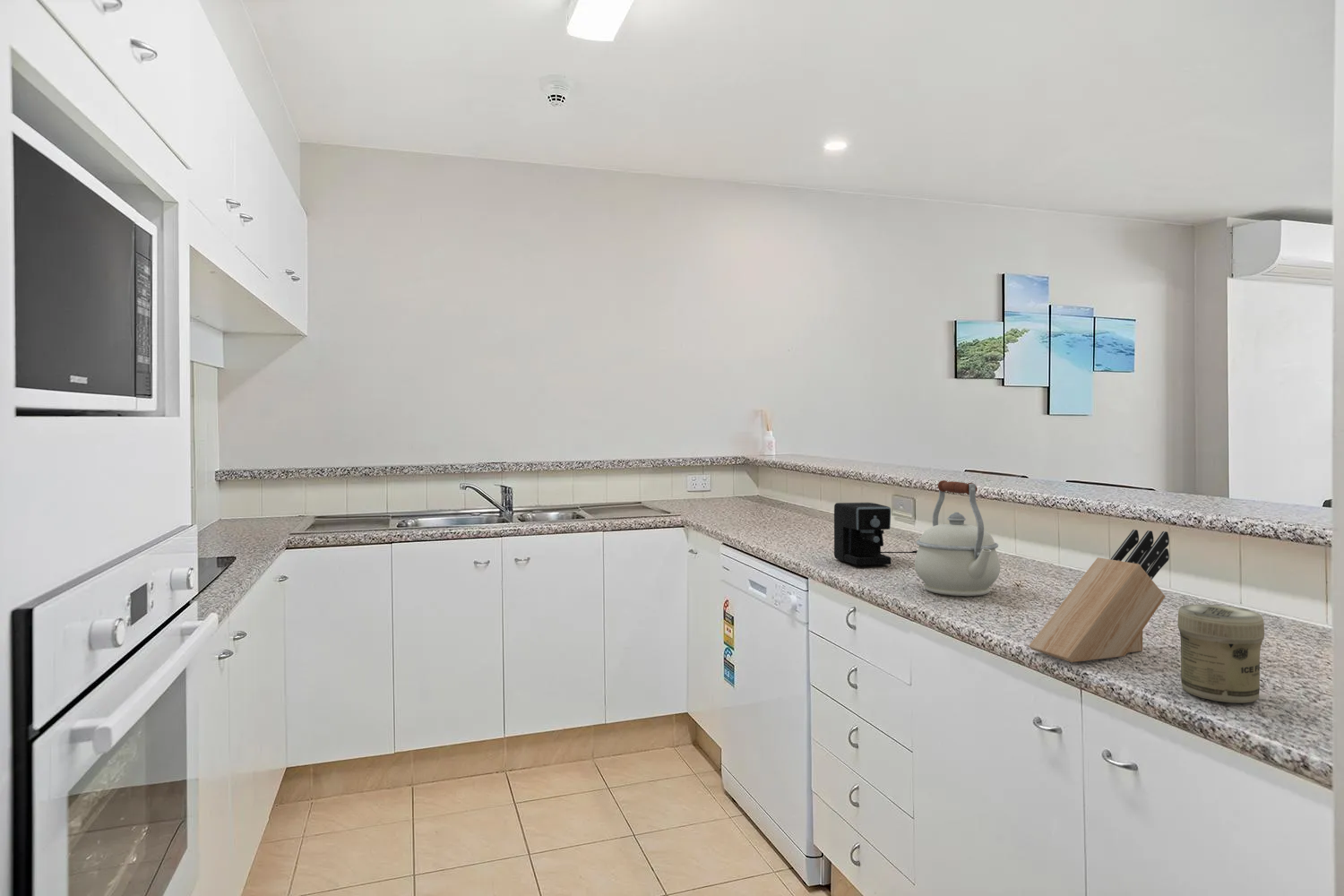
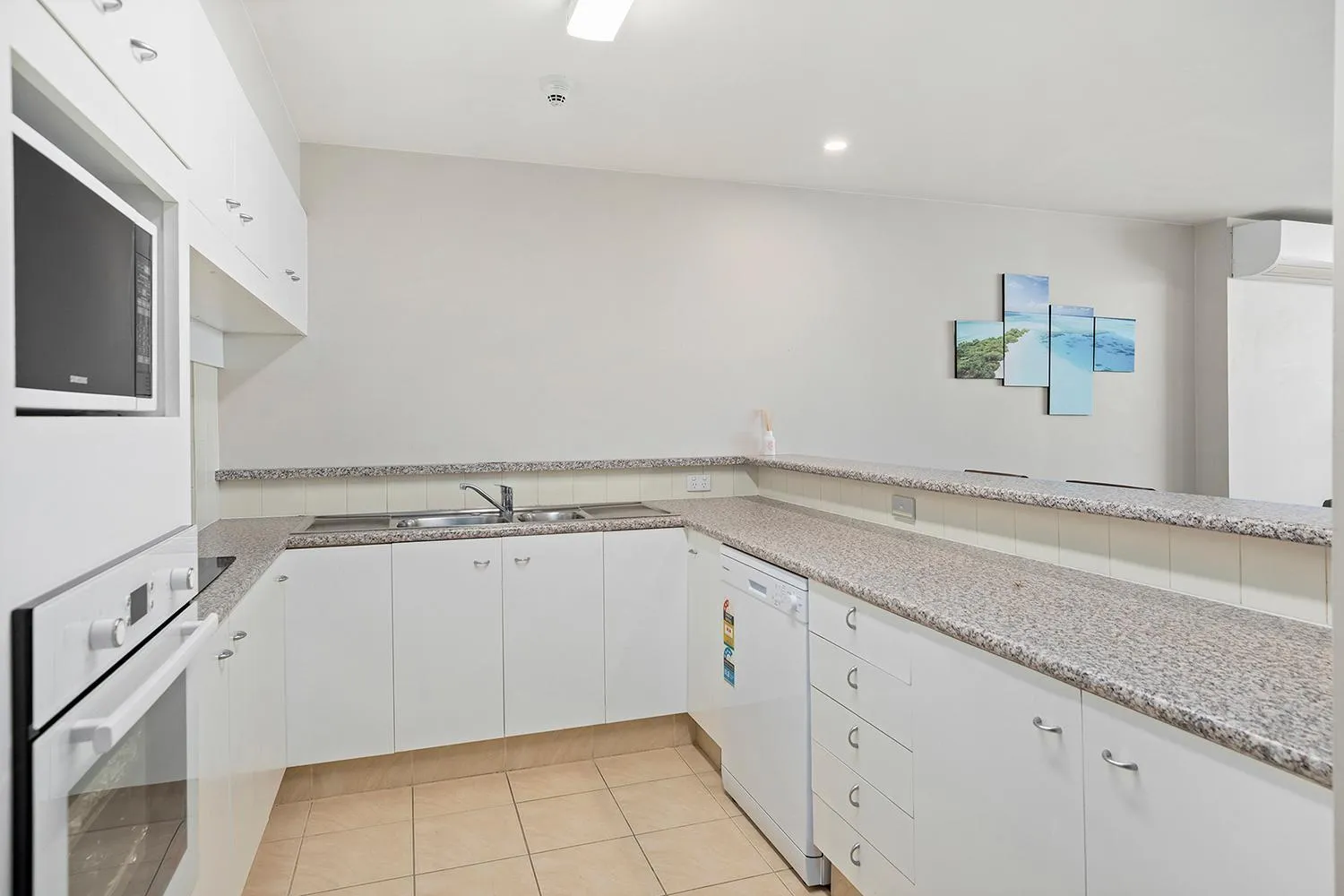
- knife block (1105, 590)
- coffee maker (889, 529)
- jar (1219, 651)
- kettle (960, 537)
